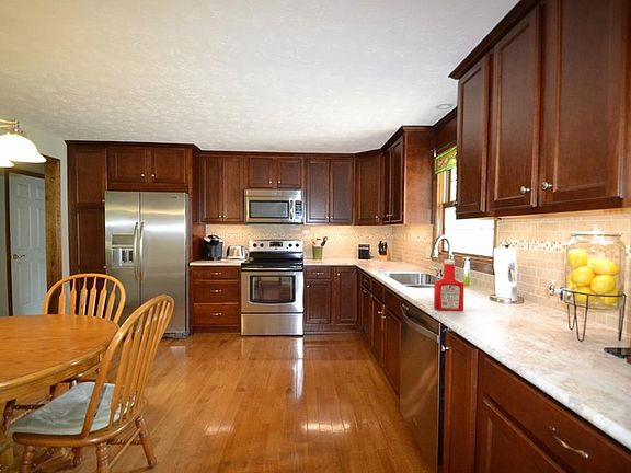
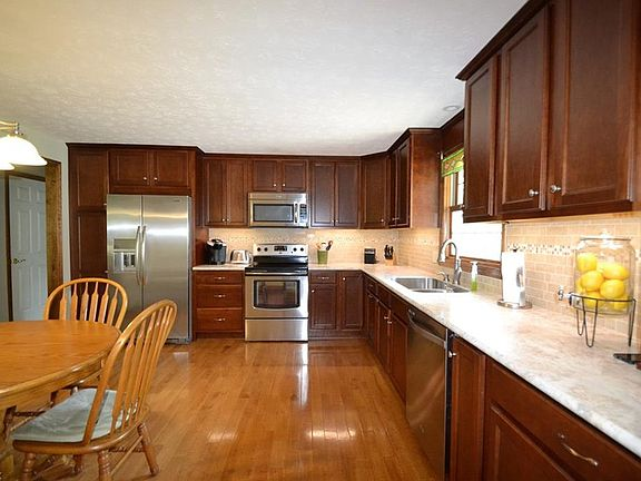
- soap bottle (448, 285)
